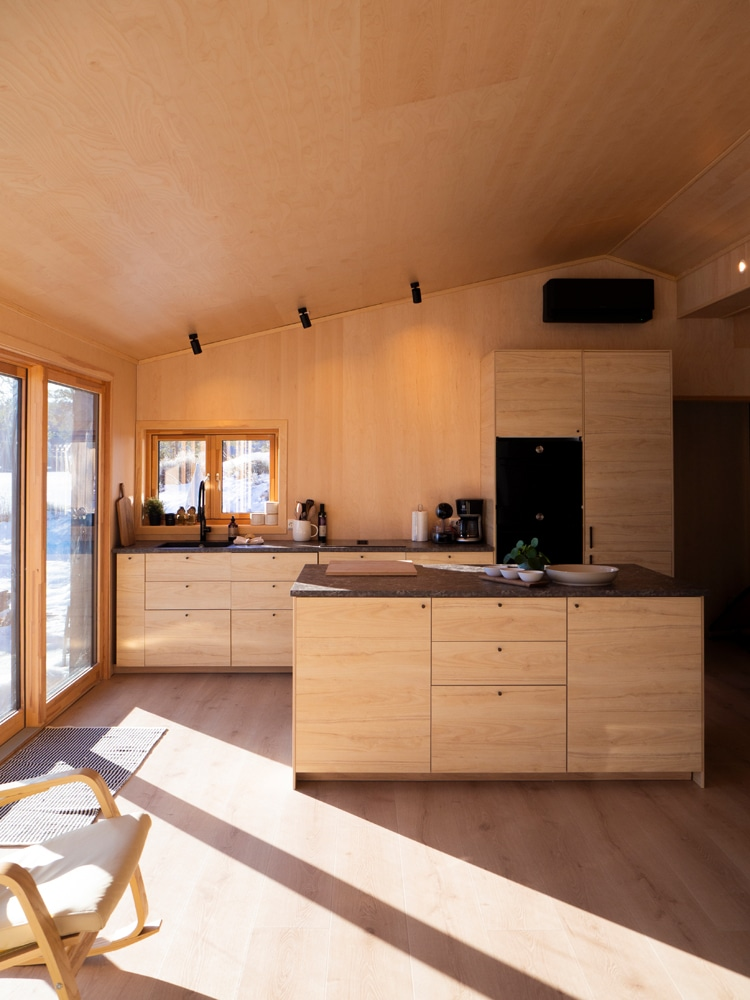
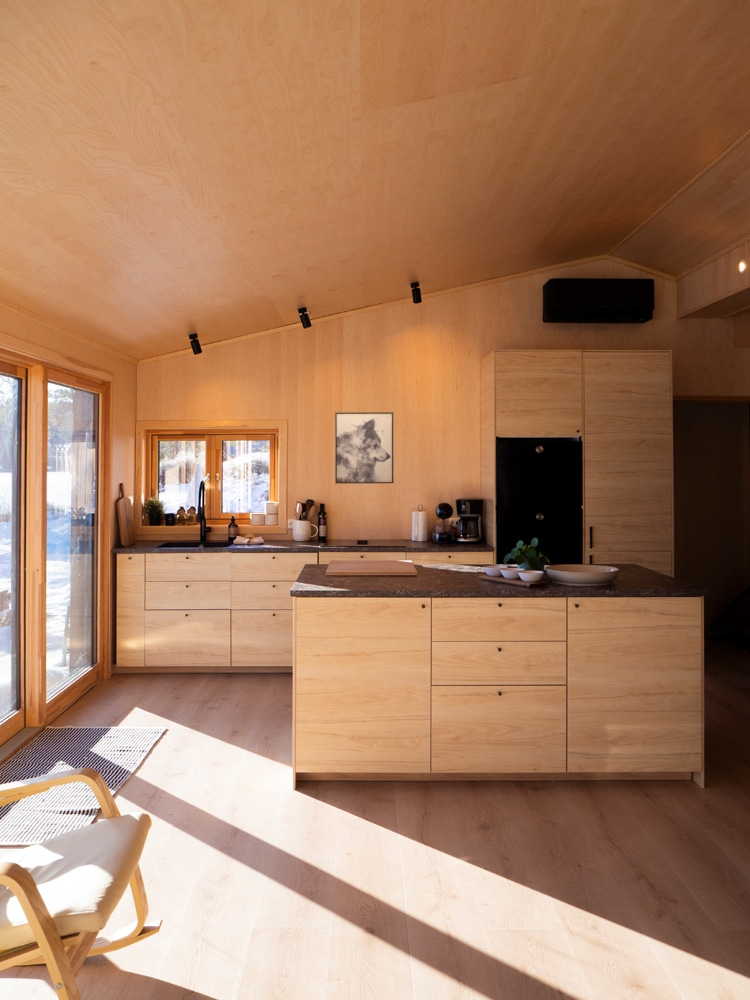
+ wall art (364, 448)
